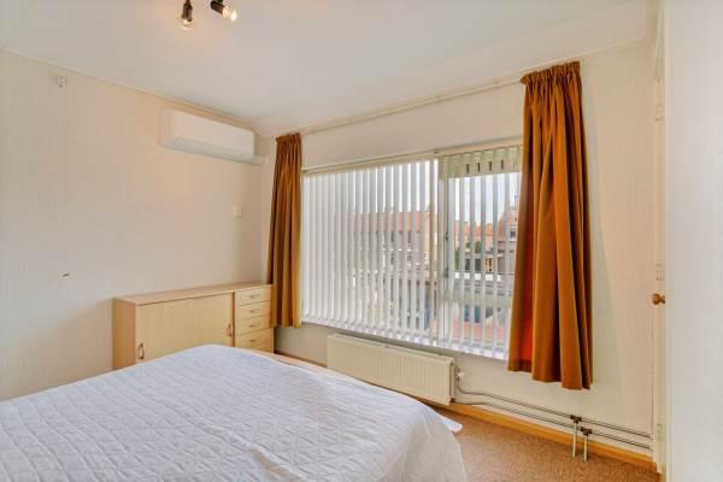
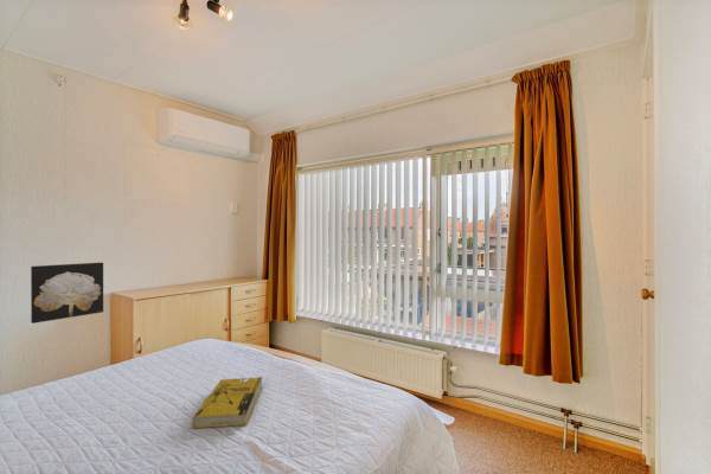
+ wall art (69, 290)
+ book (231, 398)
